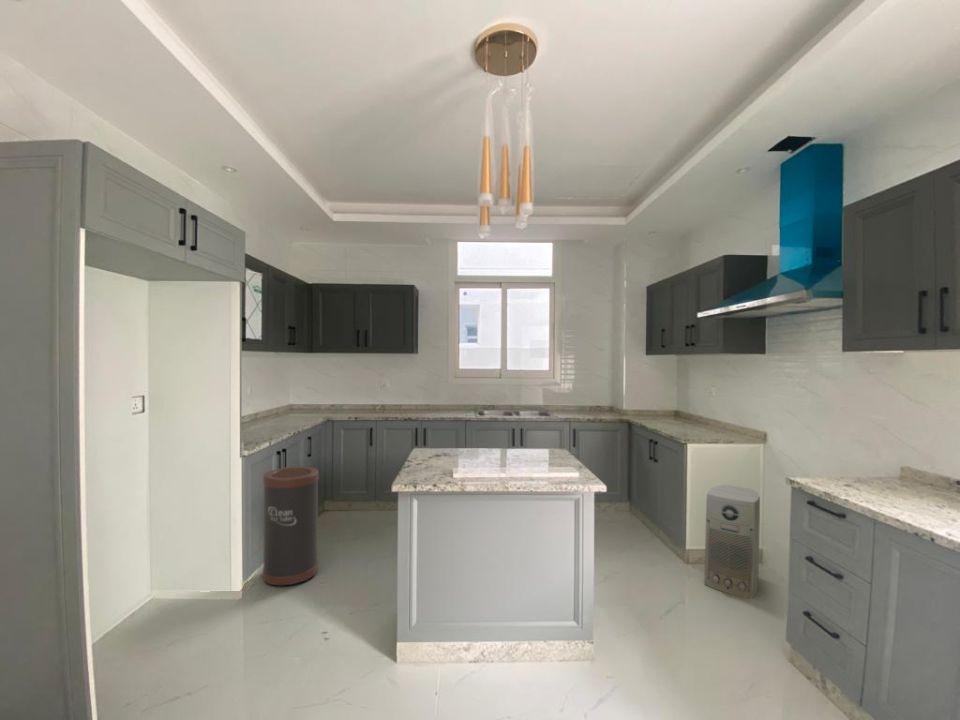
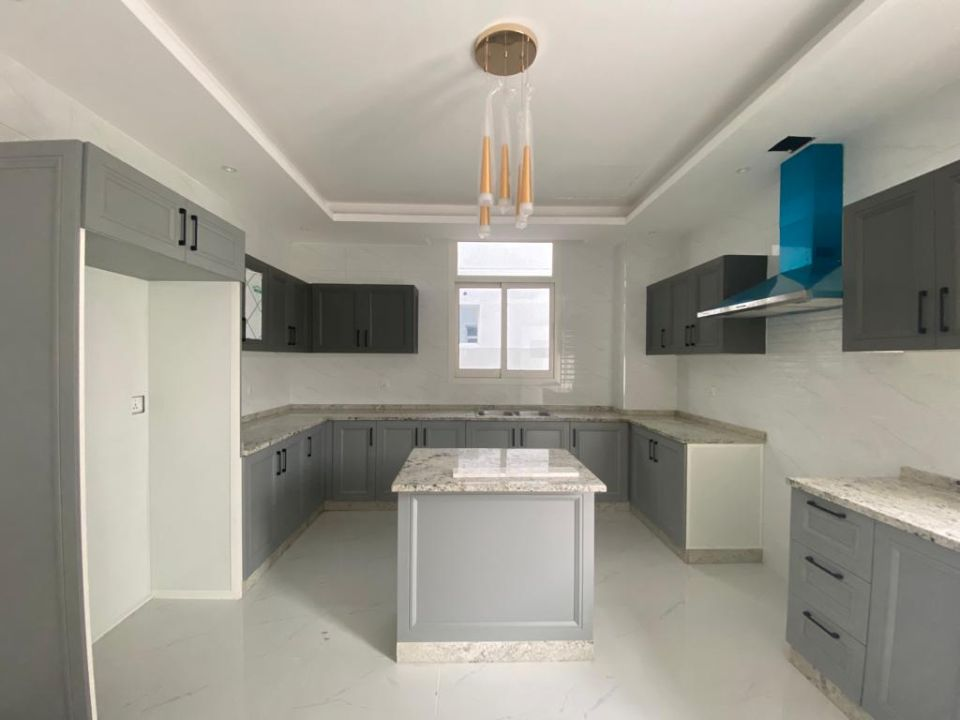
- air purifier (733, 537)
- trash can (291, 523)
